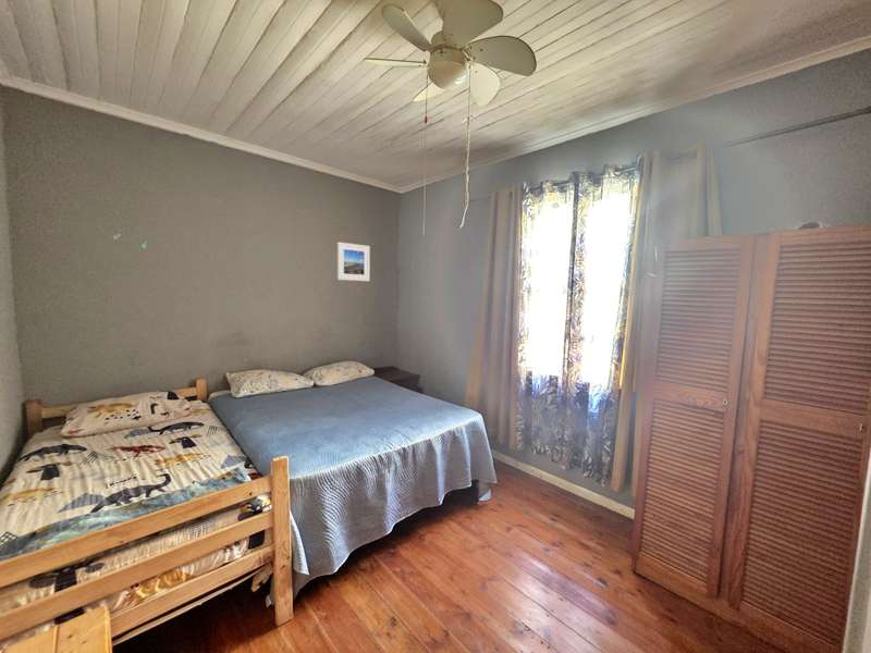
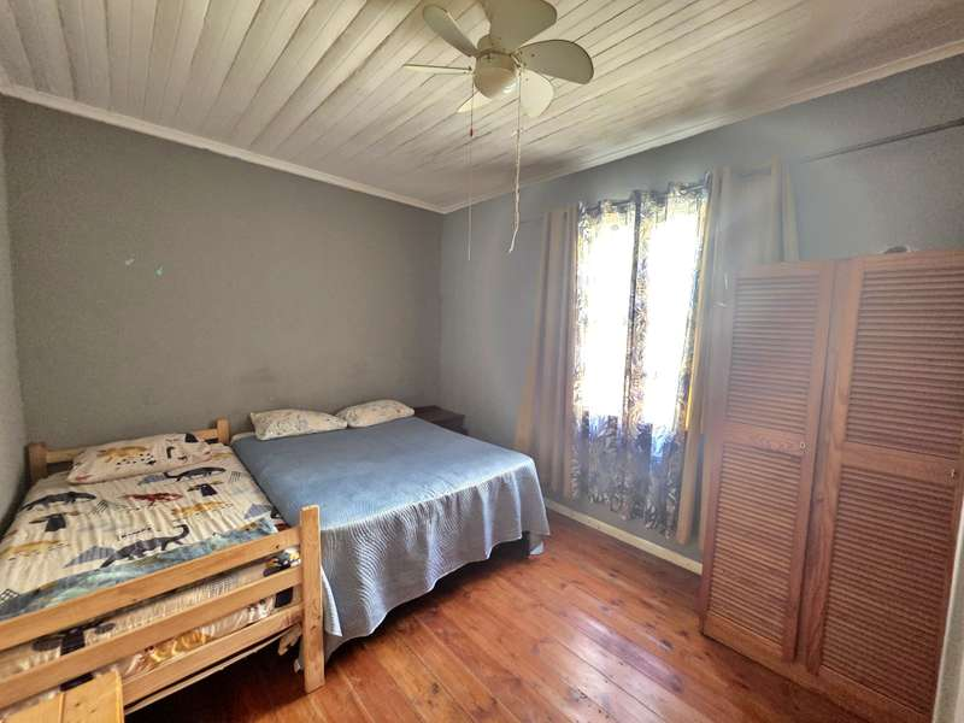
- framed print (354, 262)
